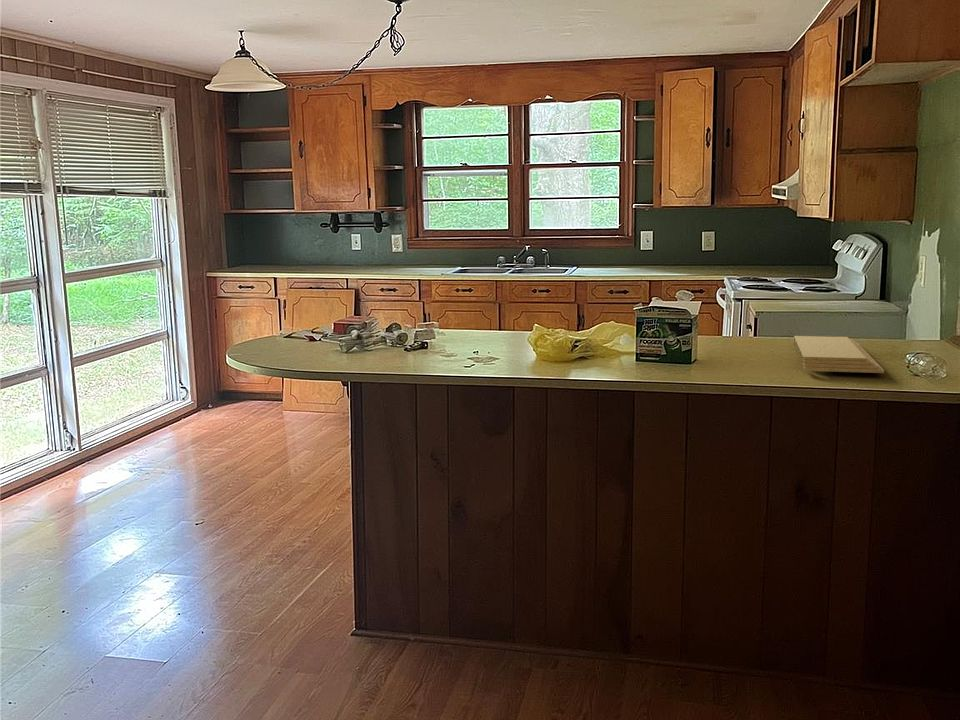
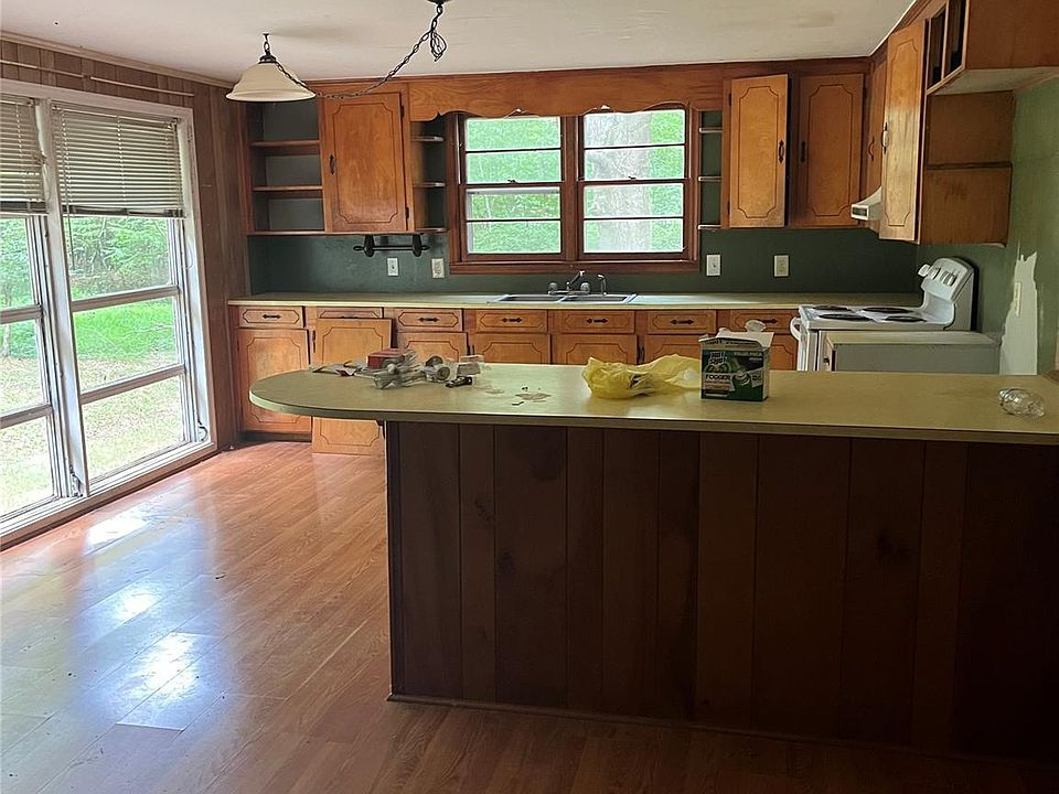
- cutting board (833, 351)
